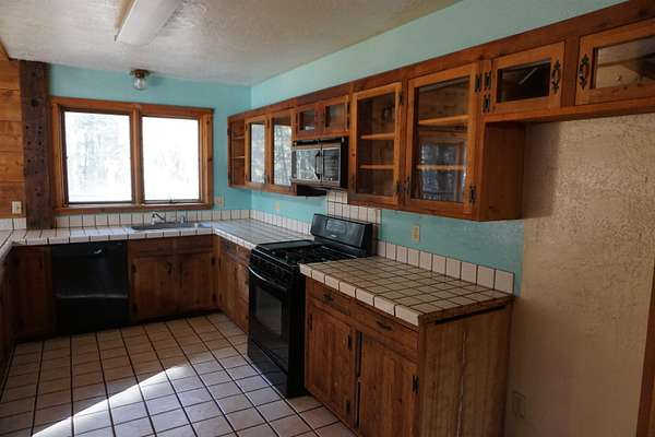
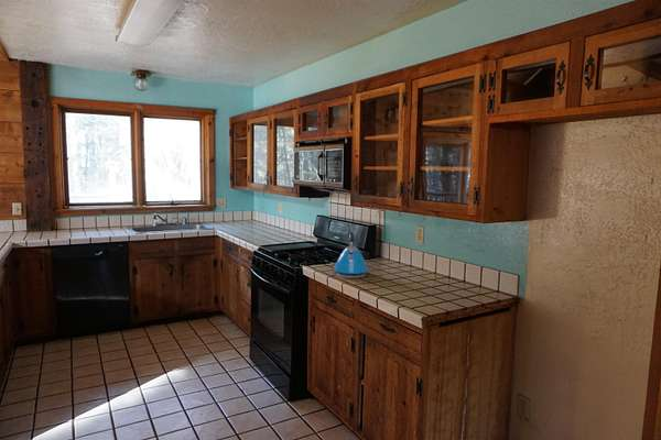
+ kettle (350, 253)
